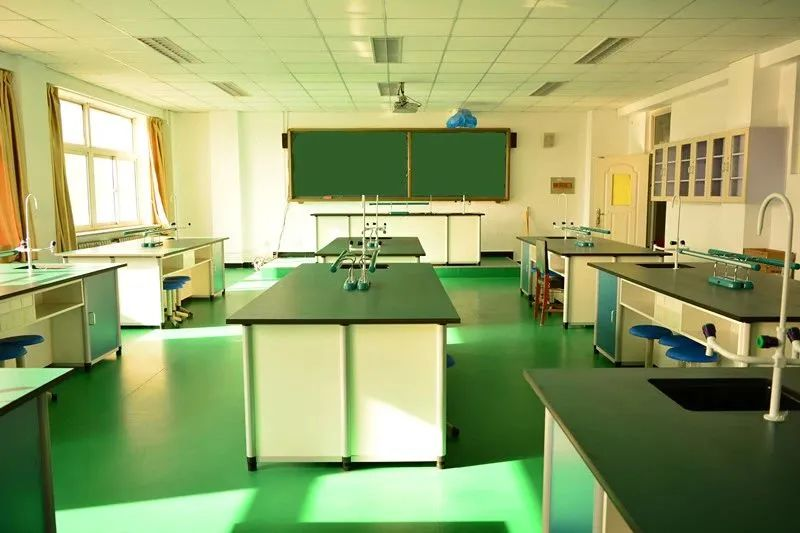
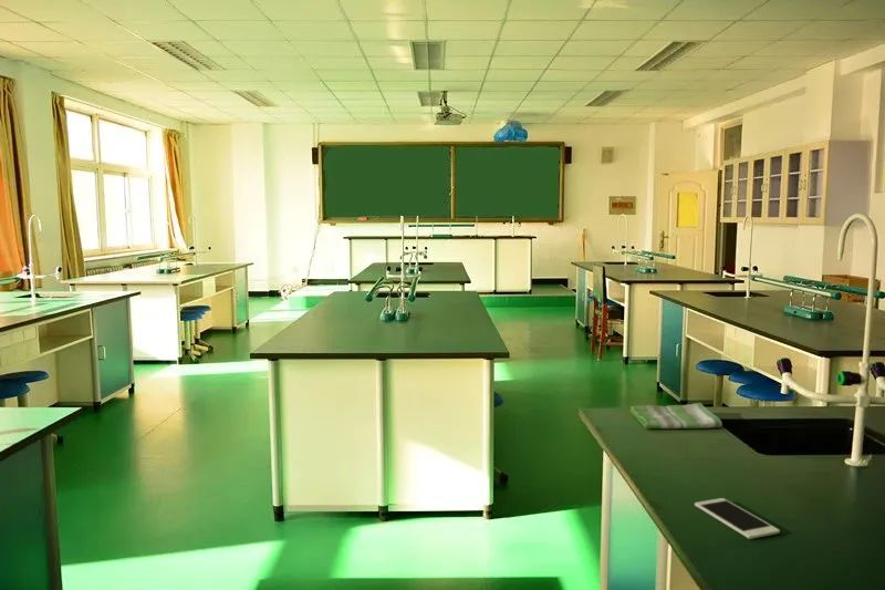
+ cell phone (735, 517)
+ dish towel (674, 415)
